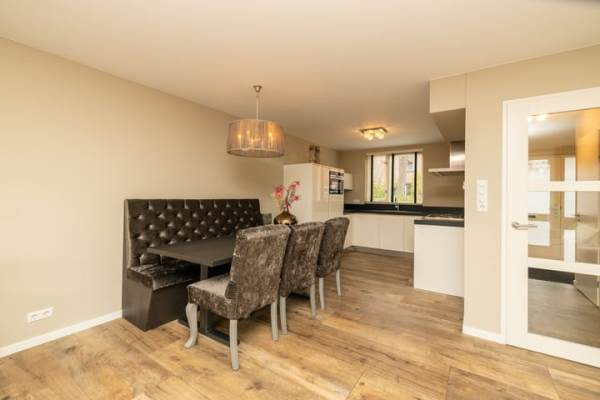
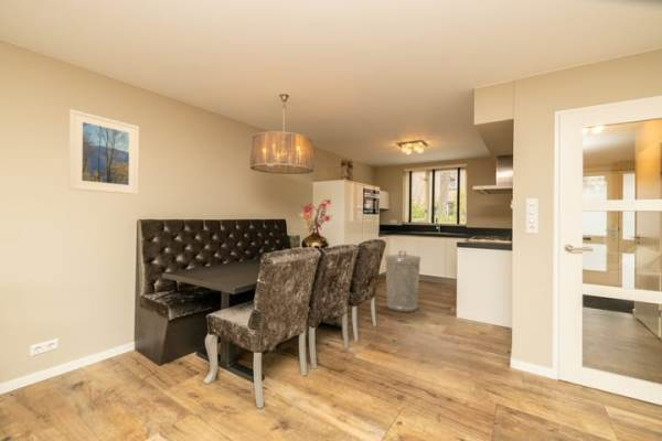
+ trash can (402, 279)
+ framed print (106, 154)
